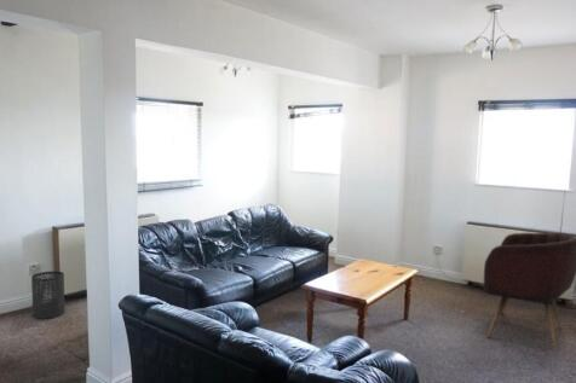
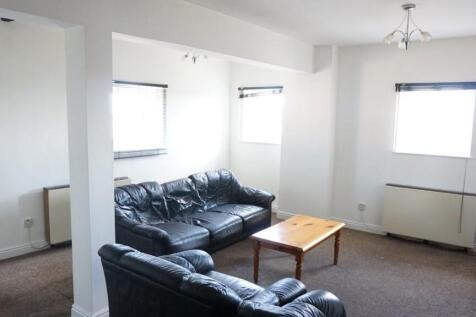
- trash can (48, 294)
- armchair (519, 282)
